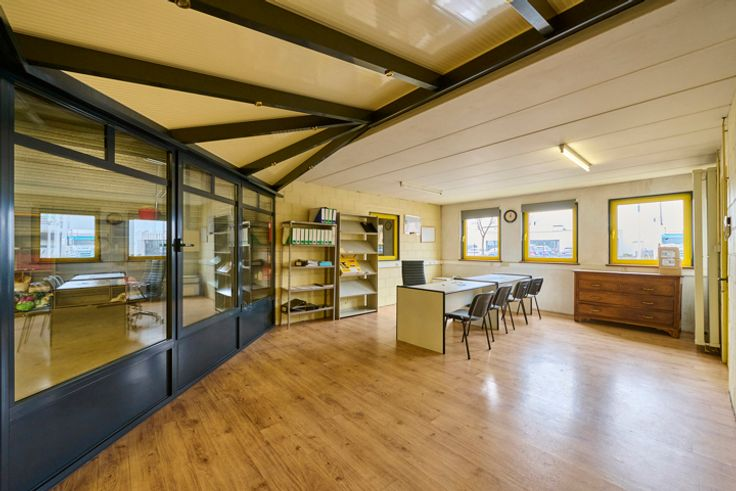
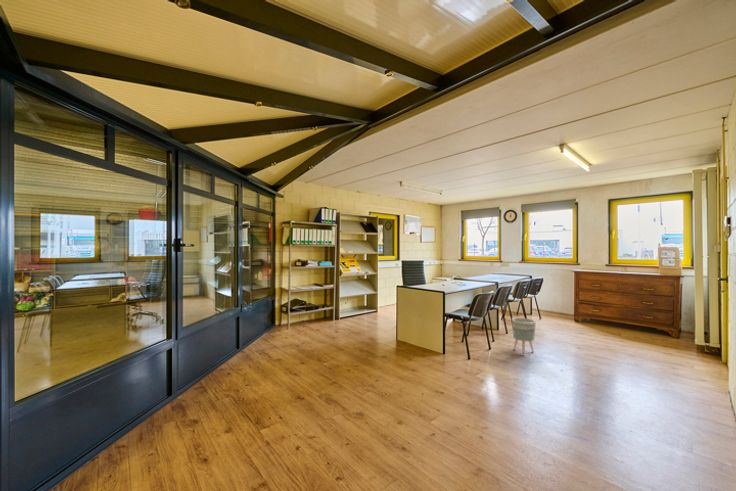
+ planter (523, 336)
